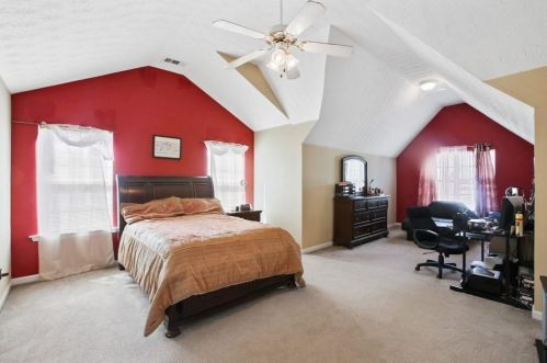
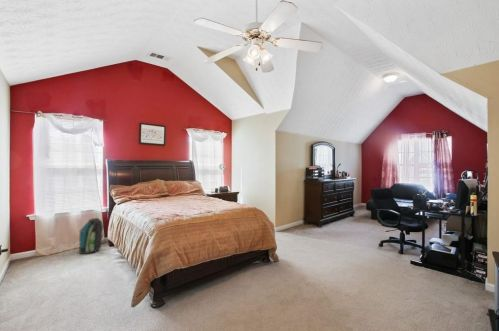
+ backpack (91, 234)
